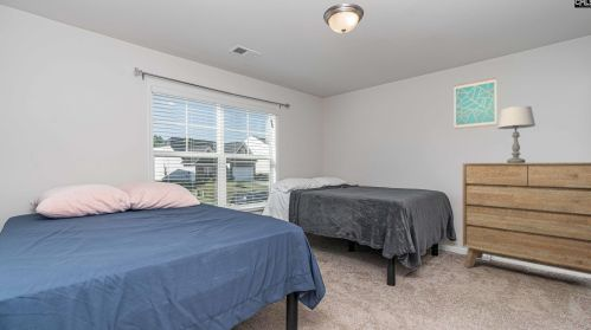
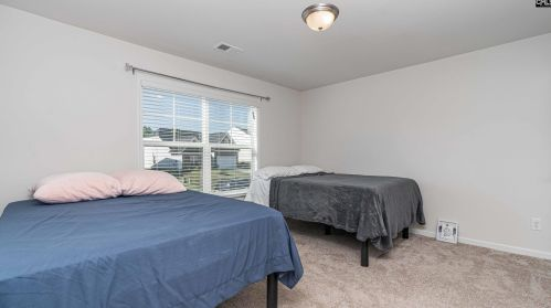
- table lamp (515, 135)
- wall art (474, 104)
- dresser (531, 218)
